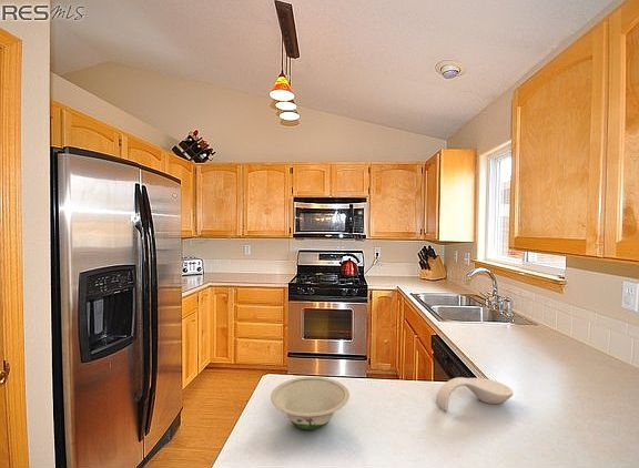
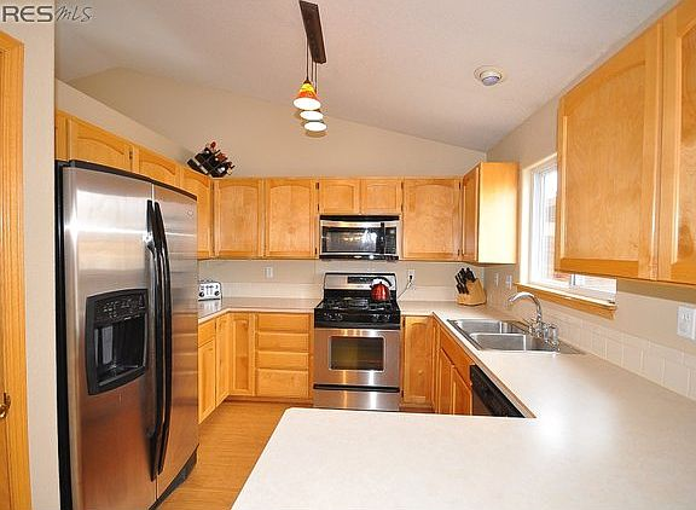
- bowl (310, 408)
- spoon rest (474, 389)
